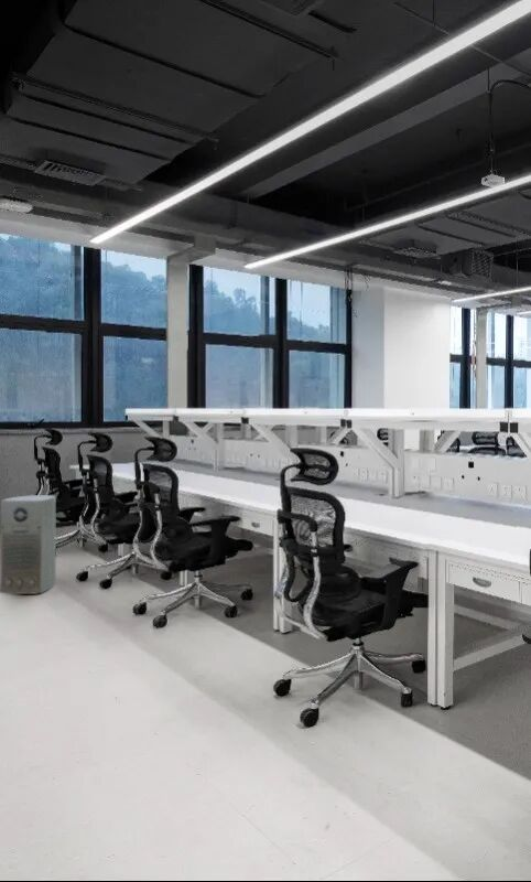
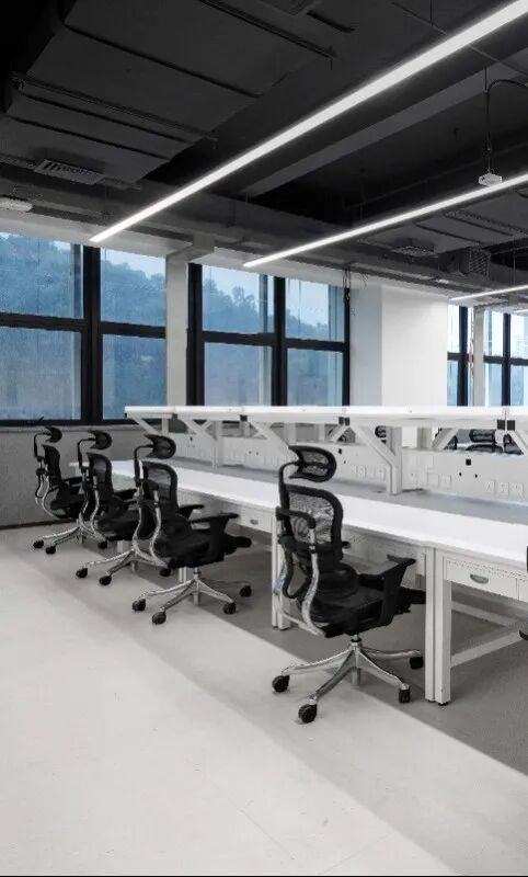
- air purifier (31, 542)
